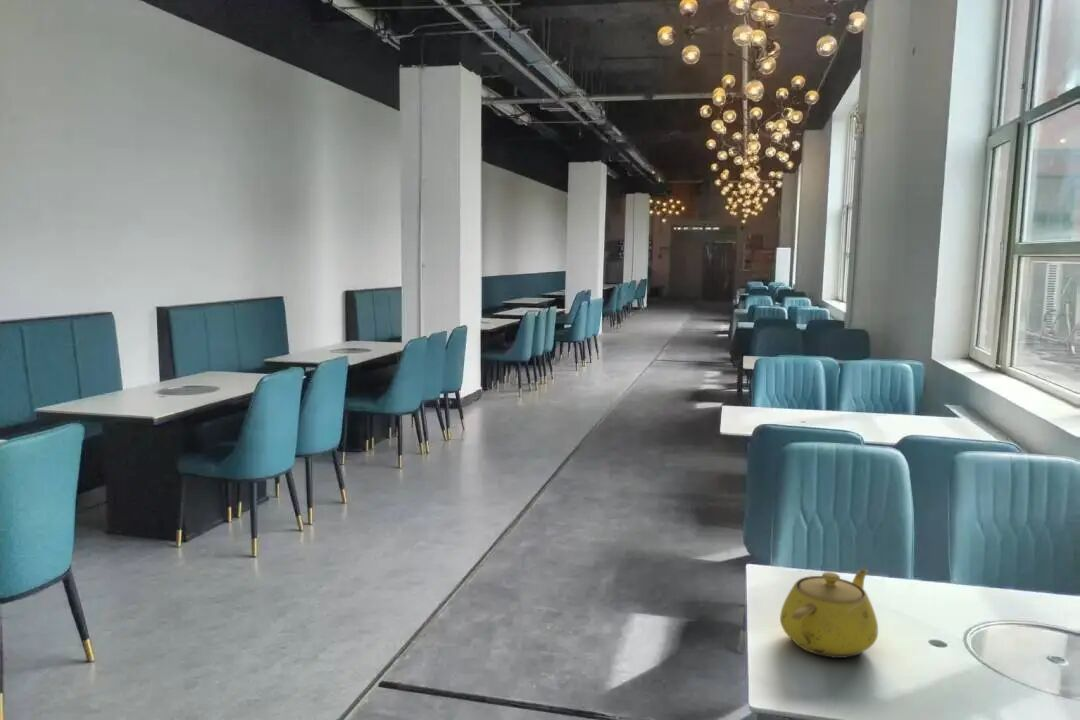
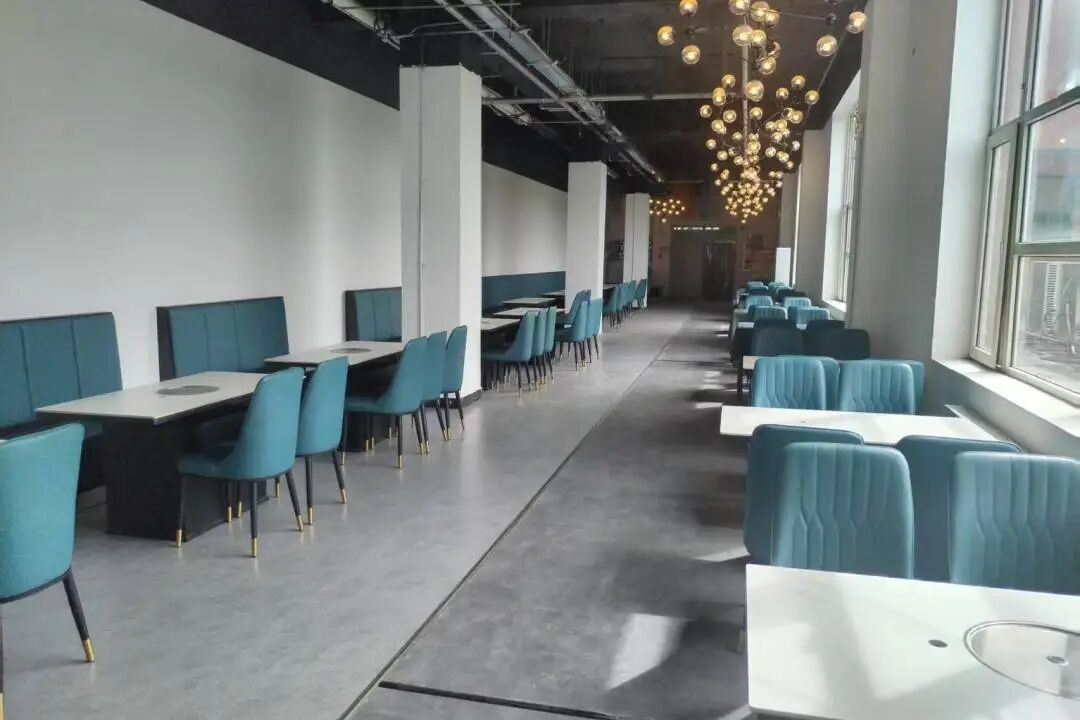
- teapot (831, 607)
